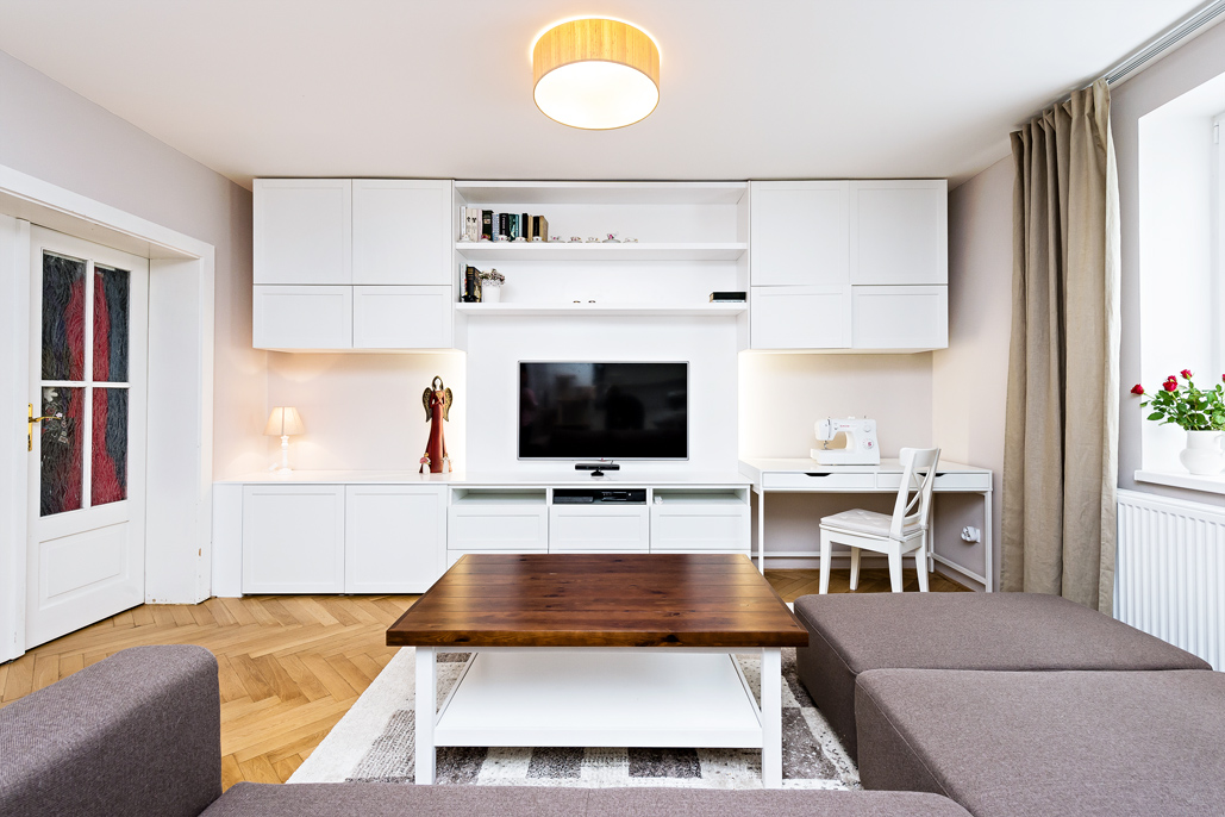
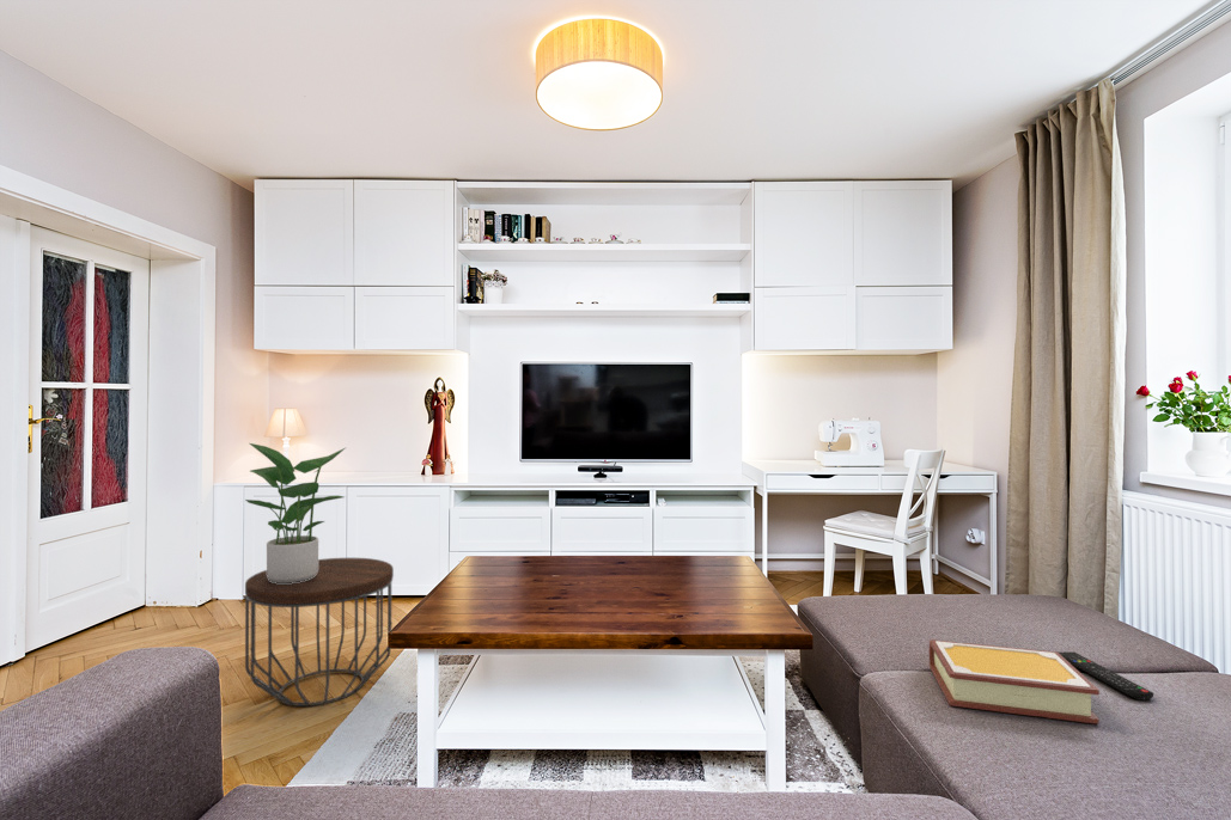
+ remote control (1101, 674)
+ side table (318, 630)
+ book (1005, 677)
+ potted plant (299, 509)
